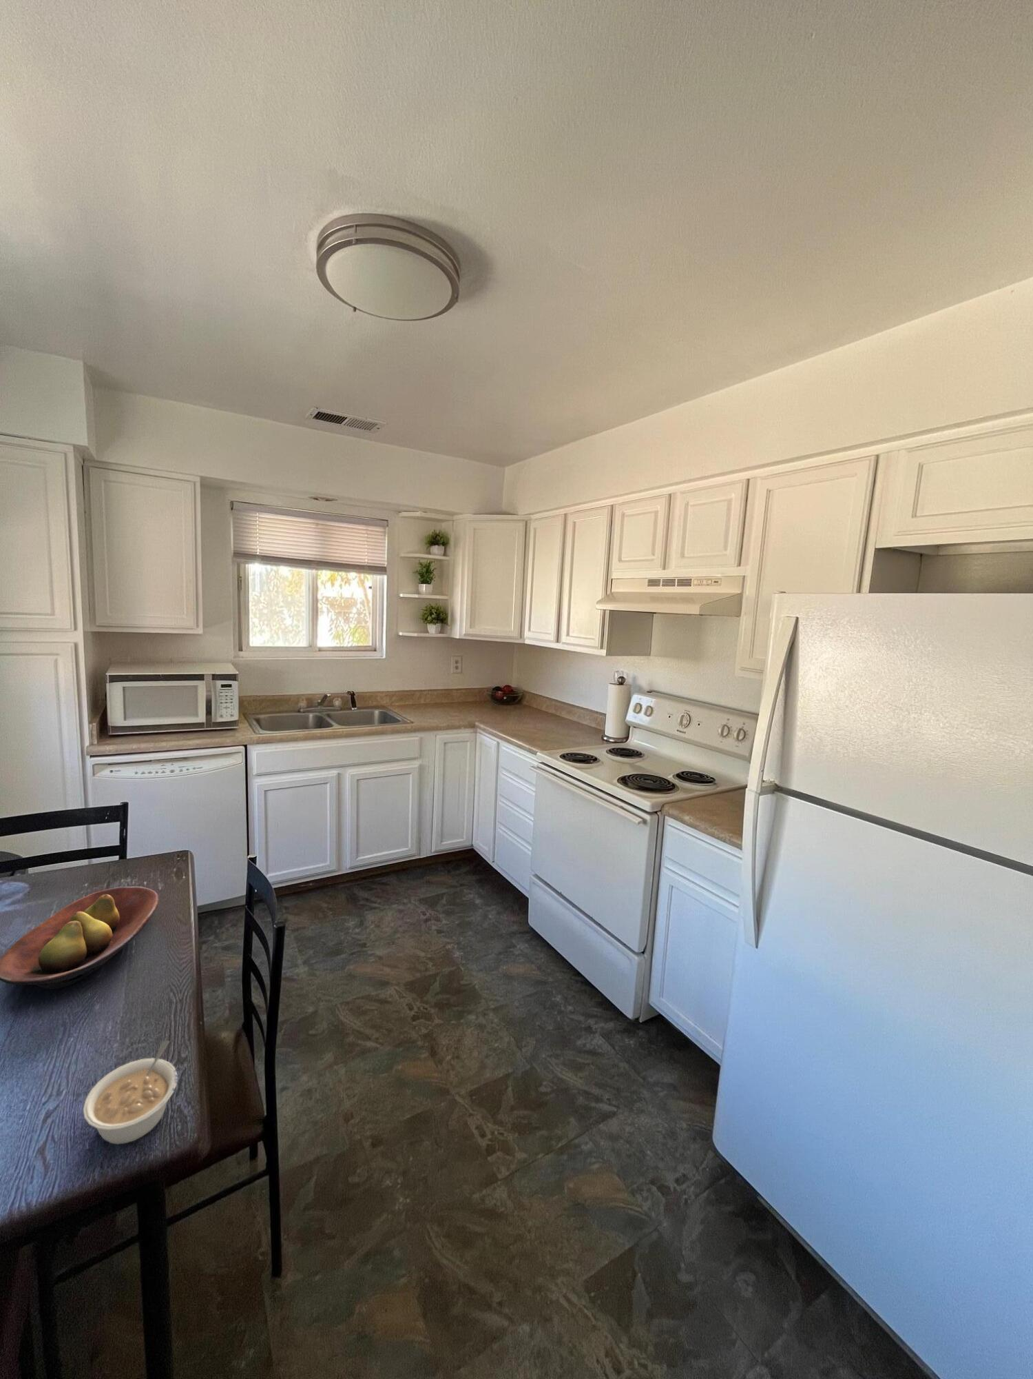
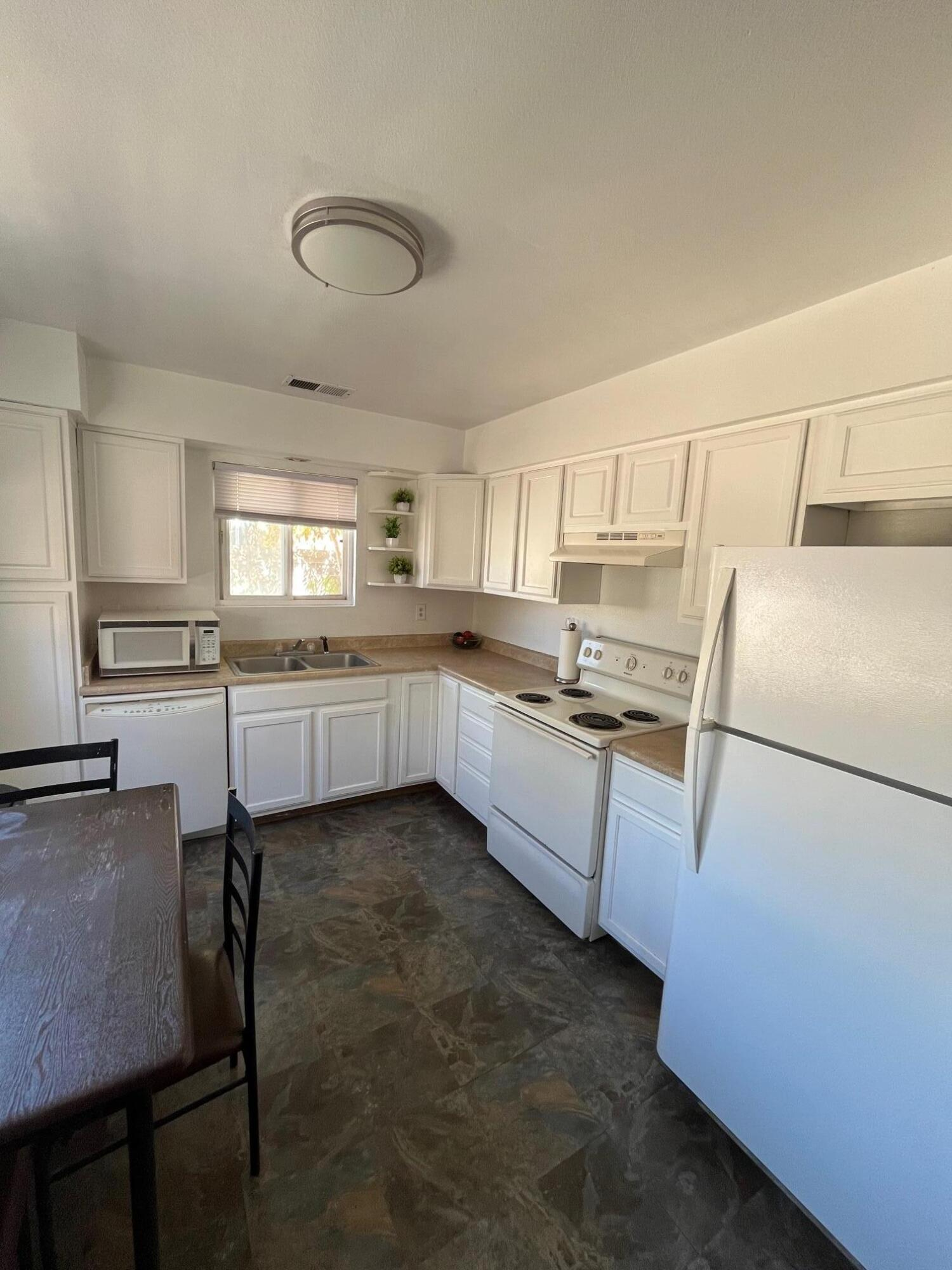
- fruit bowl (87, 929)
- legume (132, 1099)
